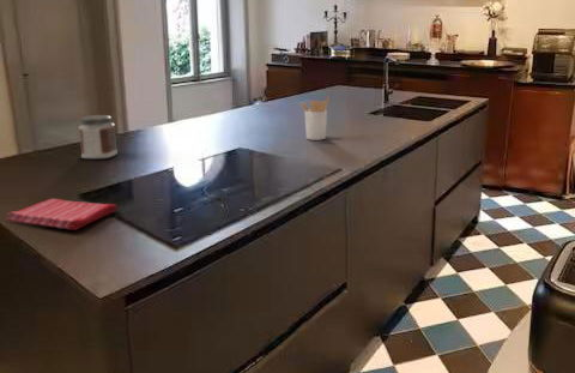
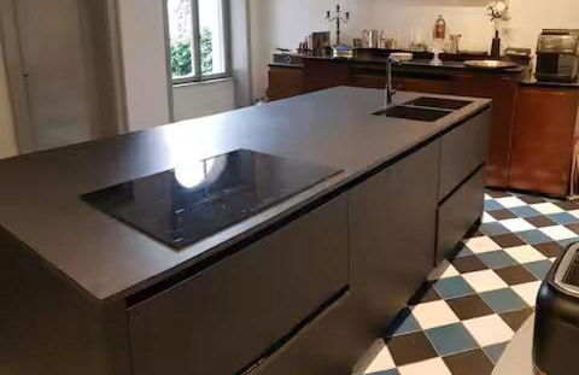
- dish towel (62, 211)
- utensil holder (316, 118)
- jar (97, 136)
